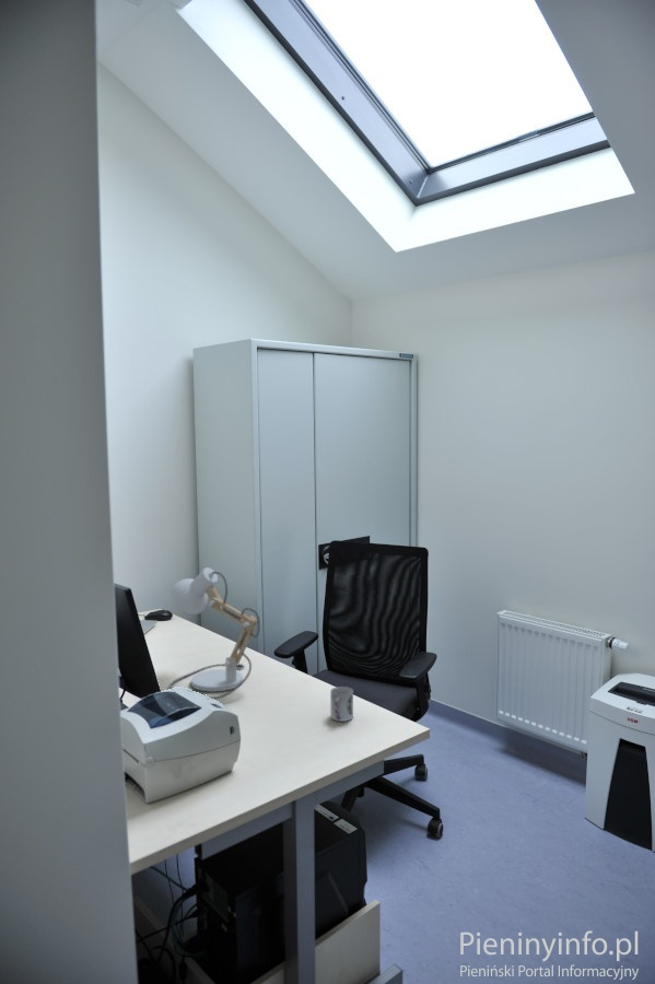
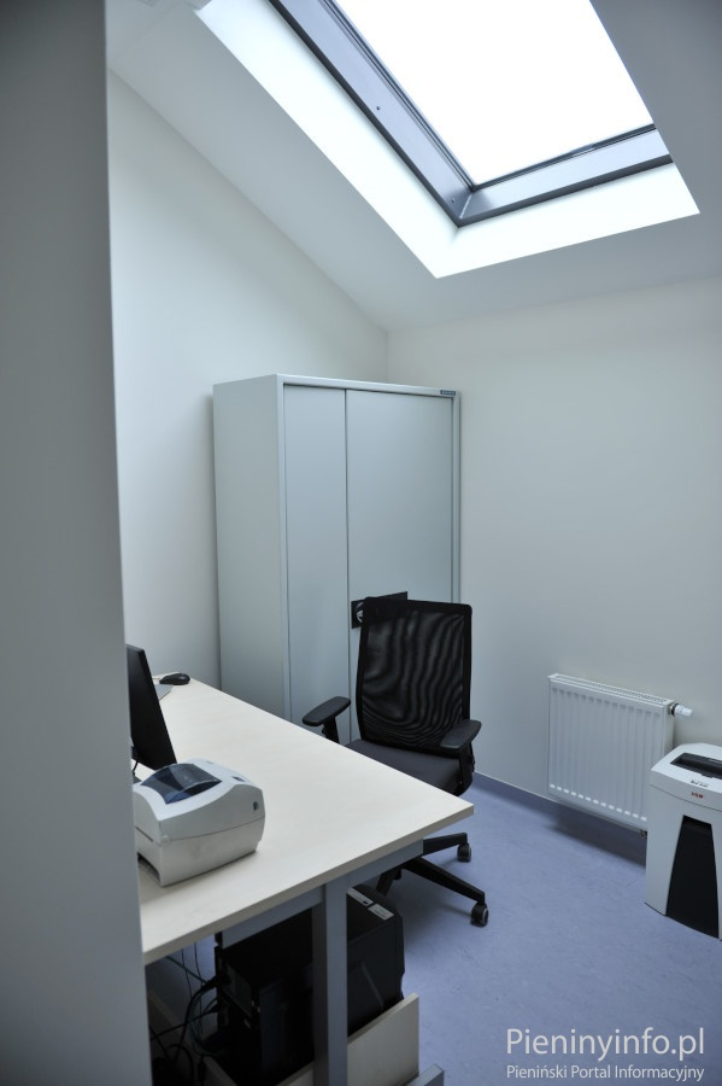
- cup (340, 705)
- desk lamp (224, 614)
